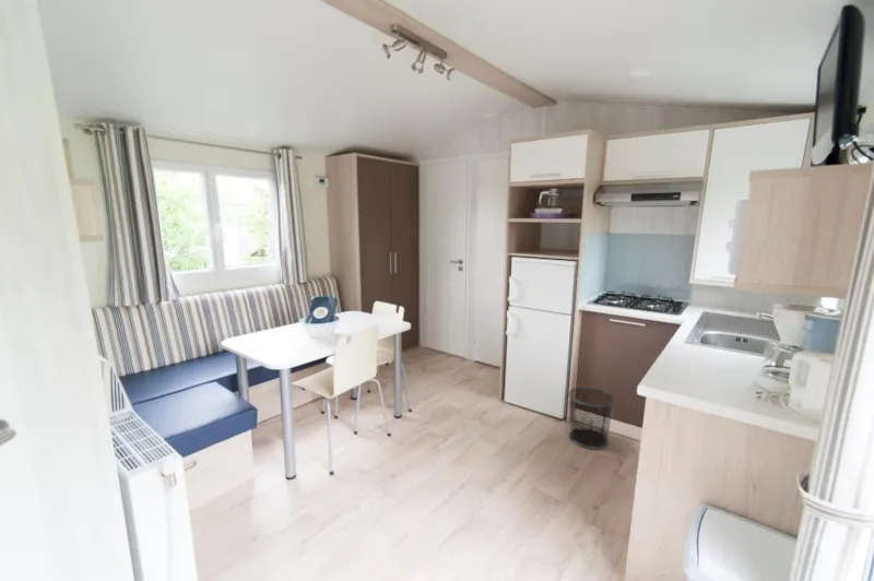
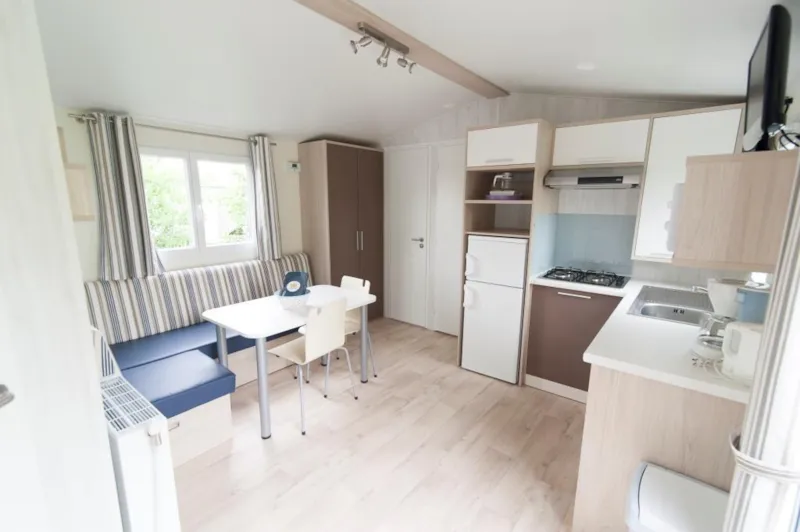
- waste bin (589, 417)
